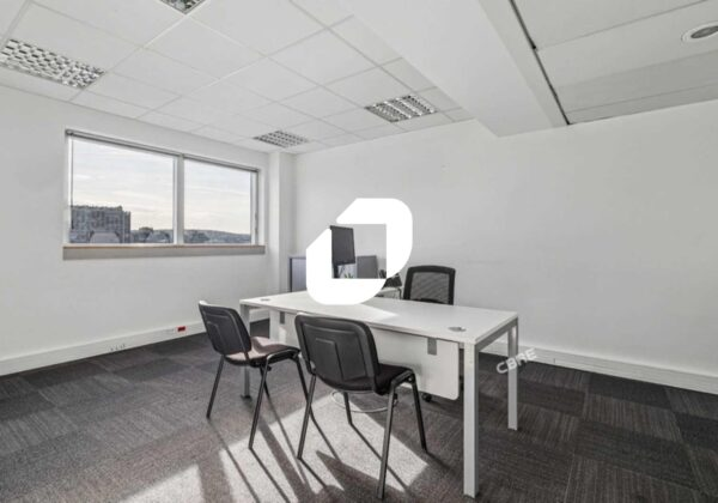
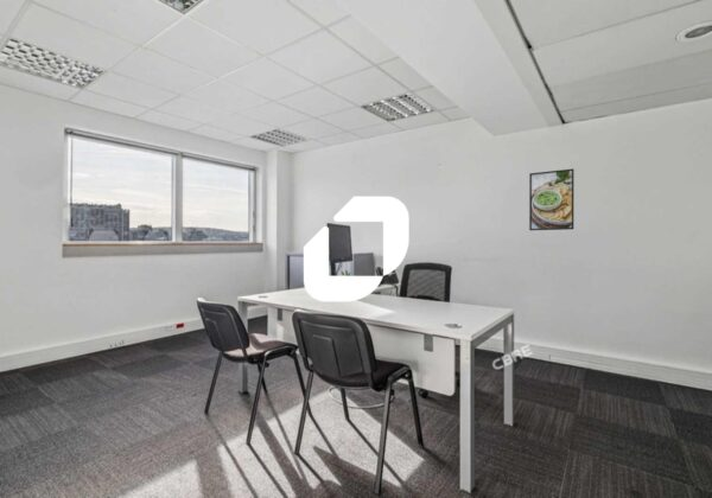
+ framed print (551, 200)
